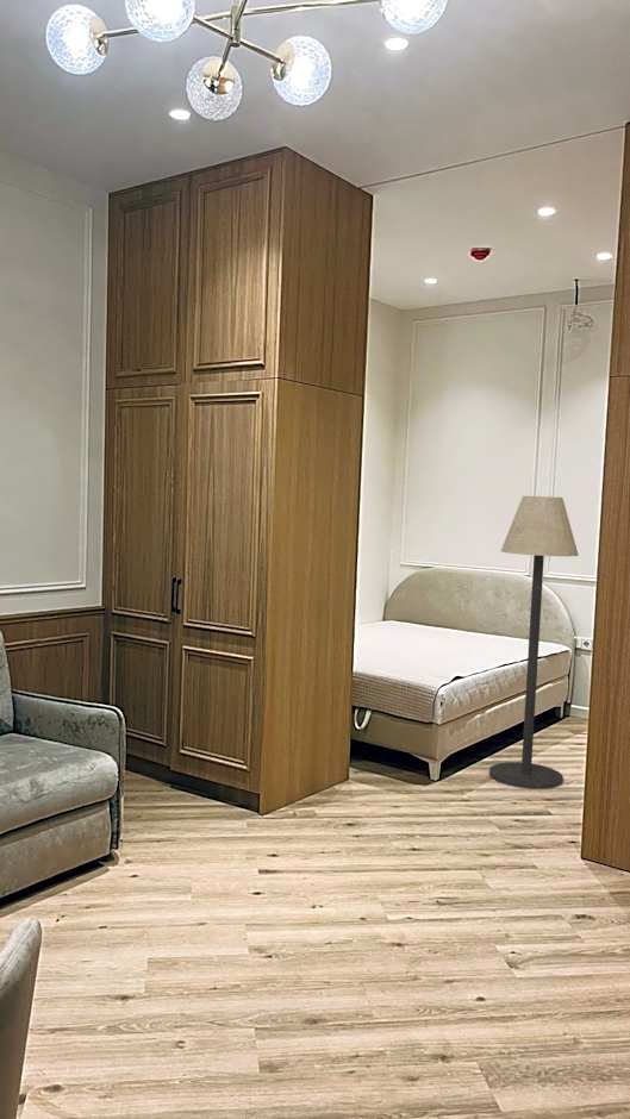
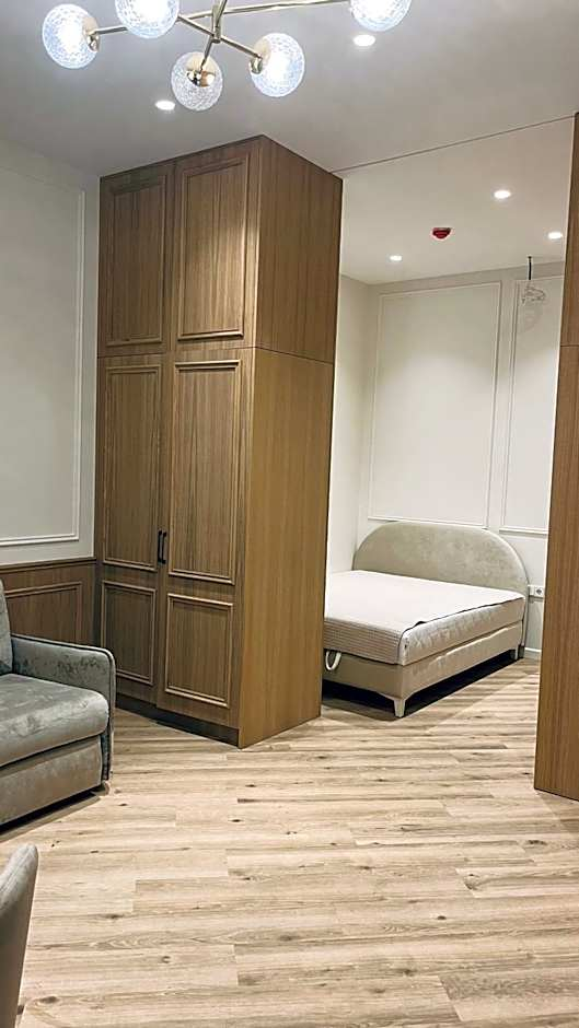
- floor lamp (534, 638)
